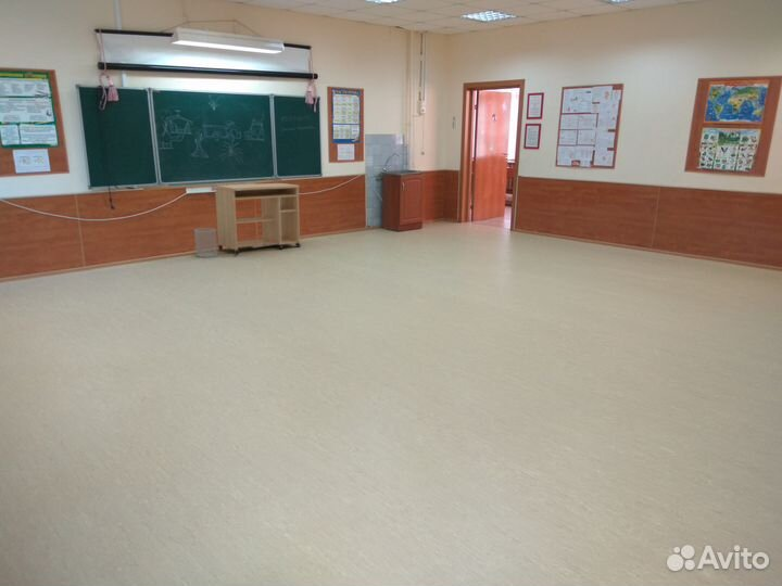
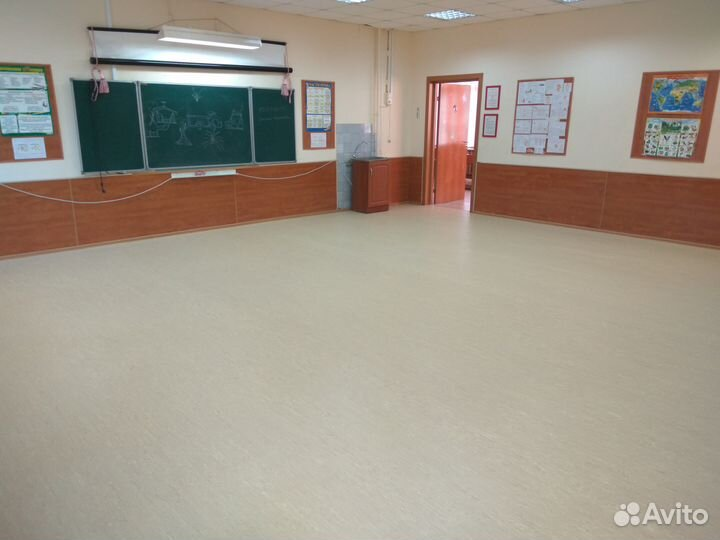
- wastebasket (205, 242)
- desk (258, 217)
